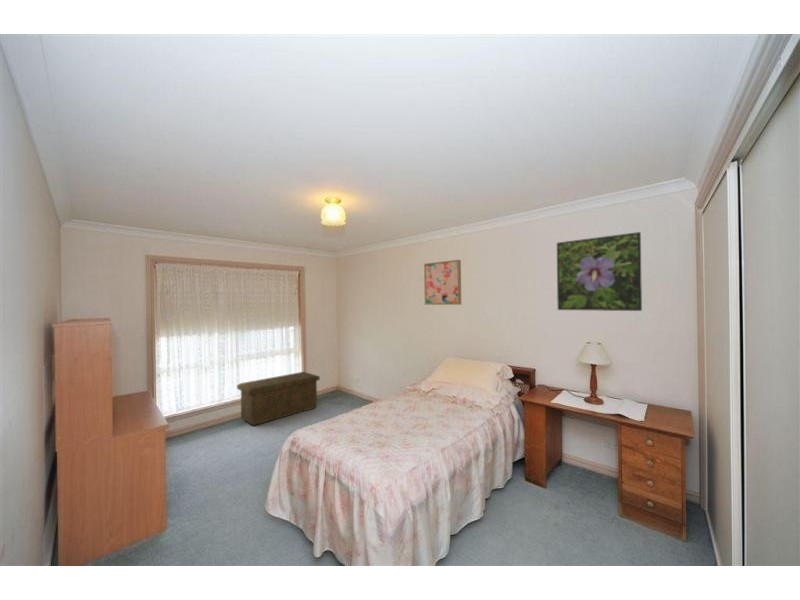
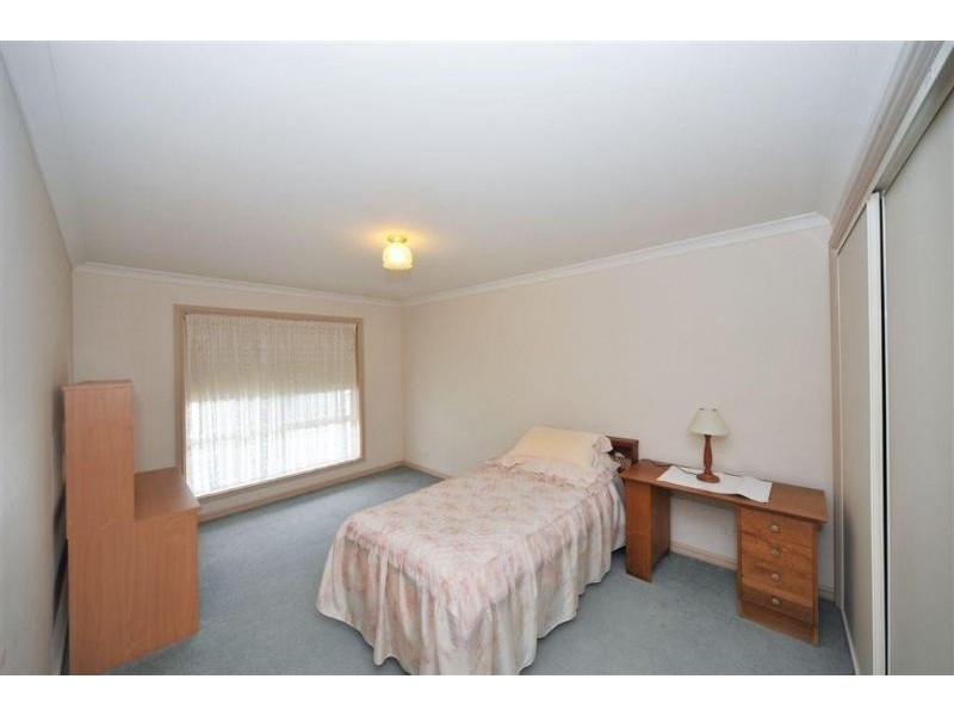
- storage bench (280, 396)
- wall art (441, 283)
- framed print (595, 274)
